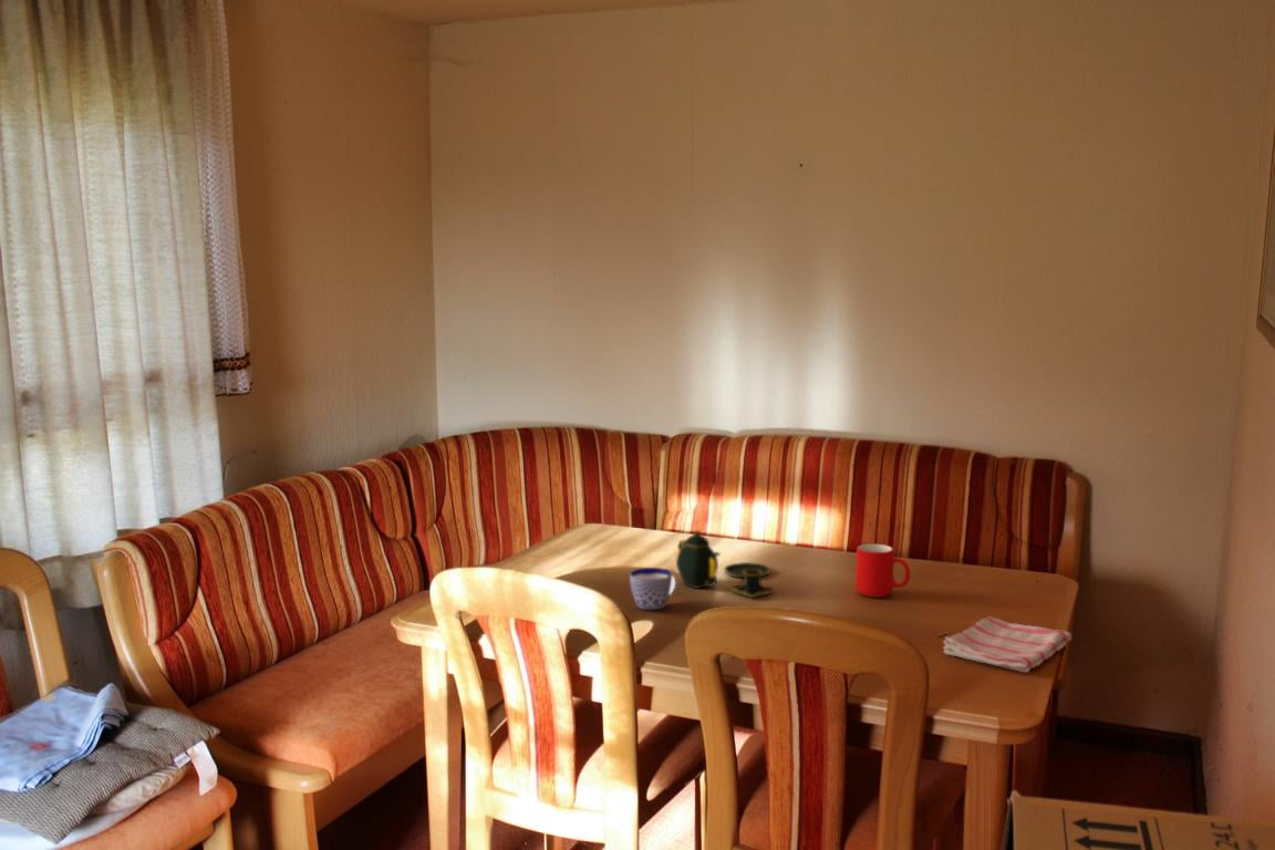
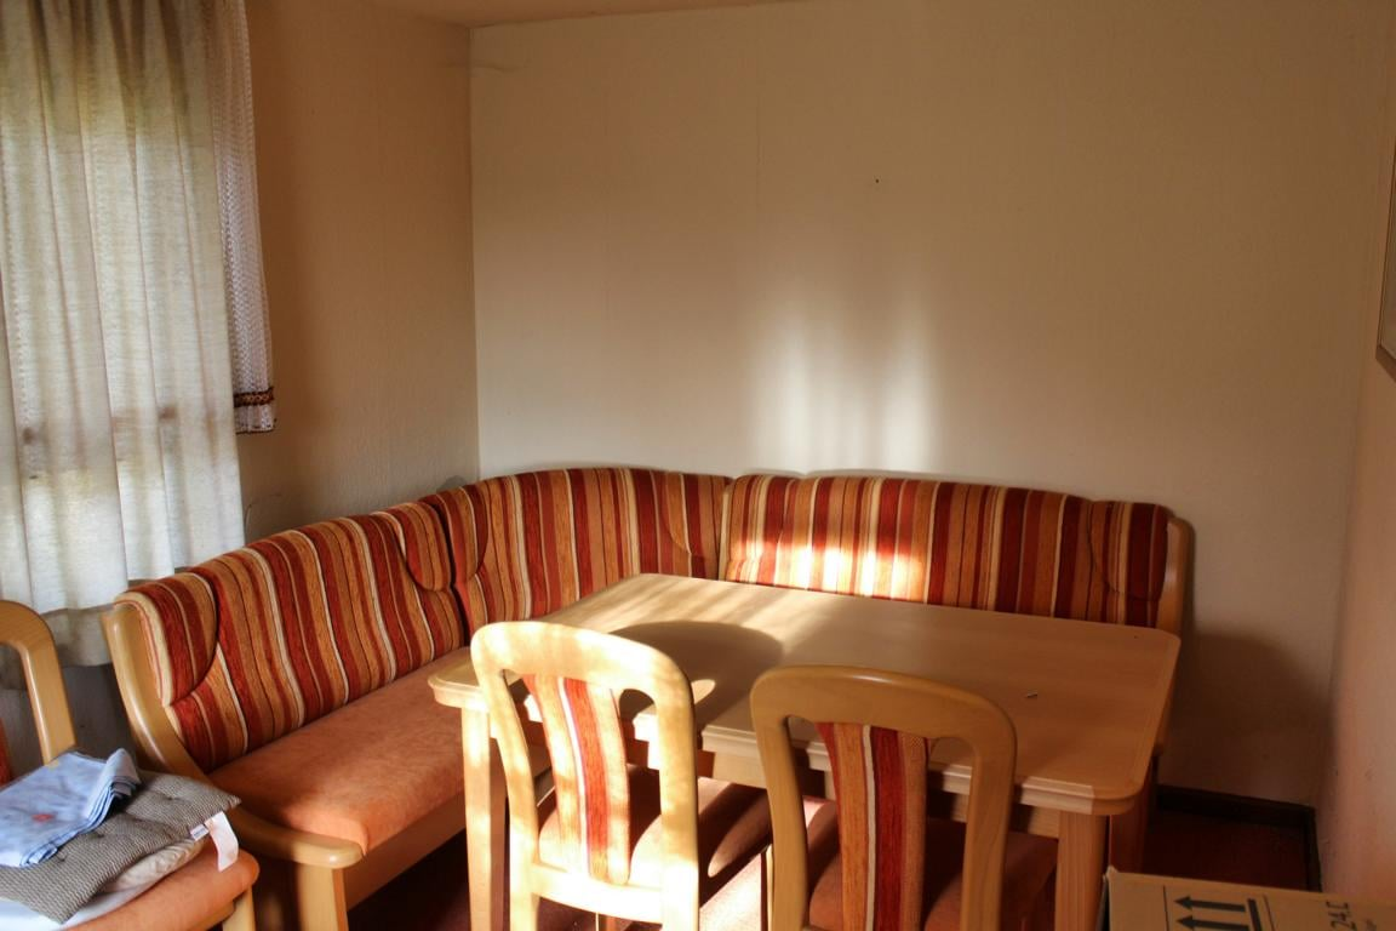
- dish towel (1007, 640)
- cup (655, 588)
- teapot (740, 562)
- cup (882, 571)
